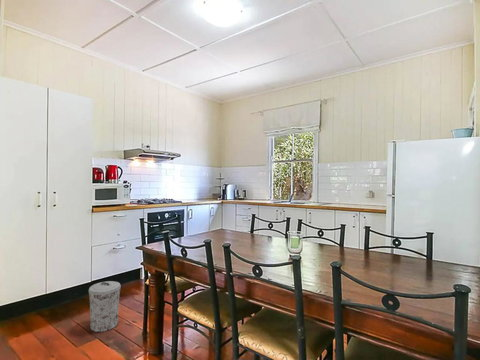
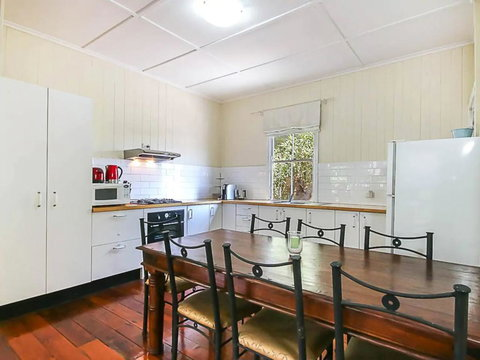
- trash can (104, 304)
